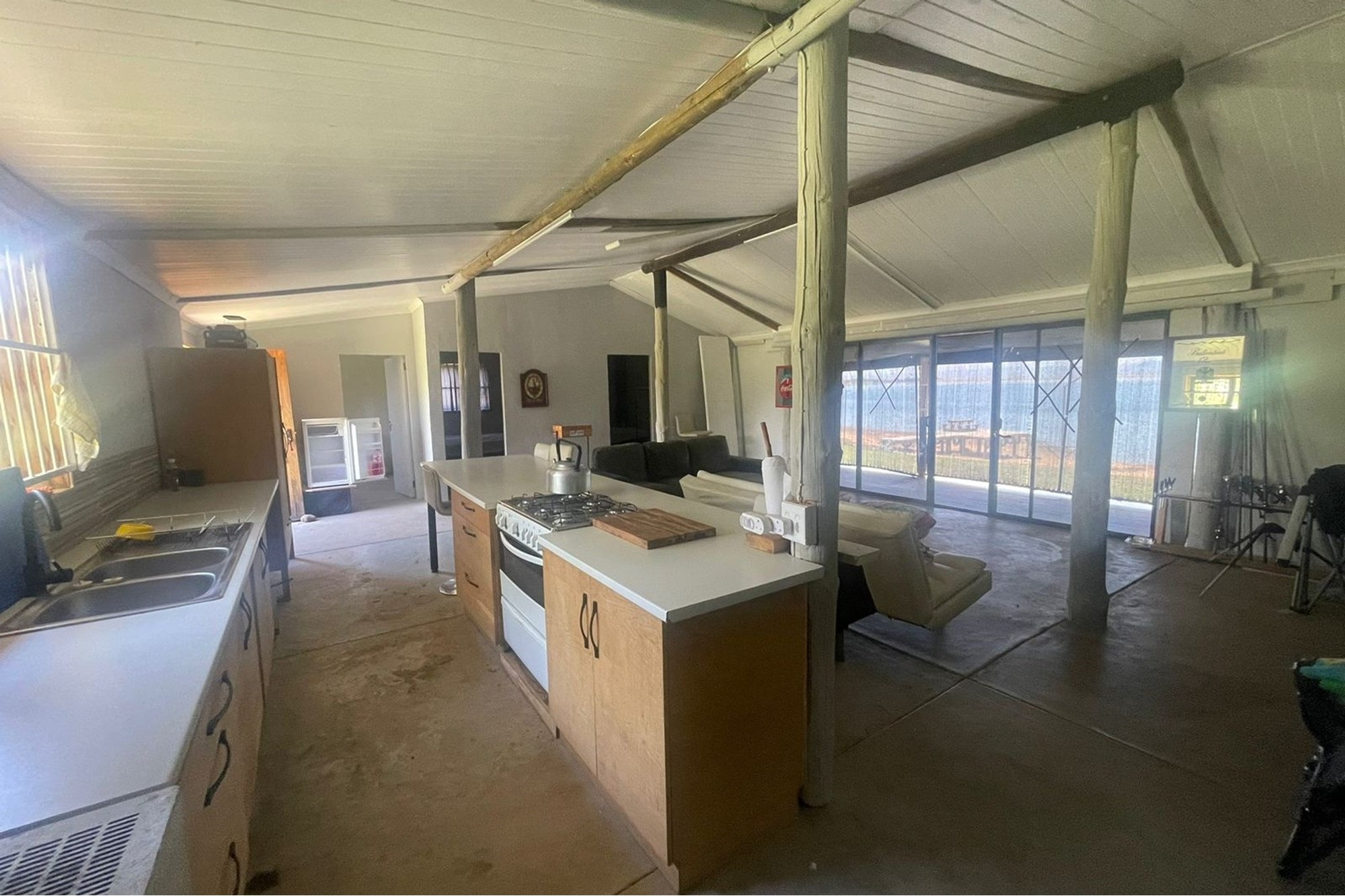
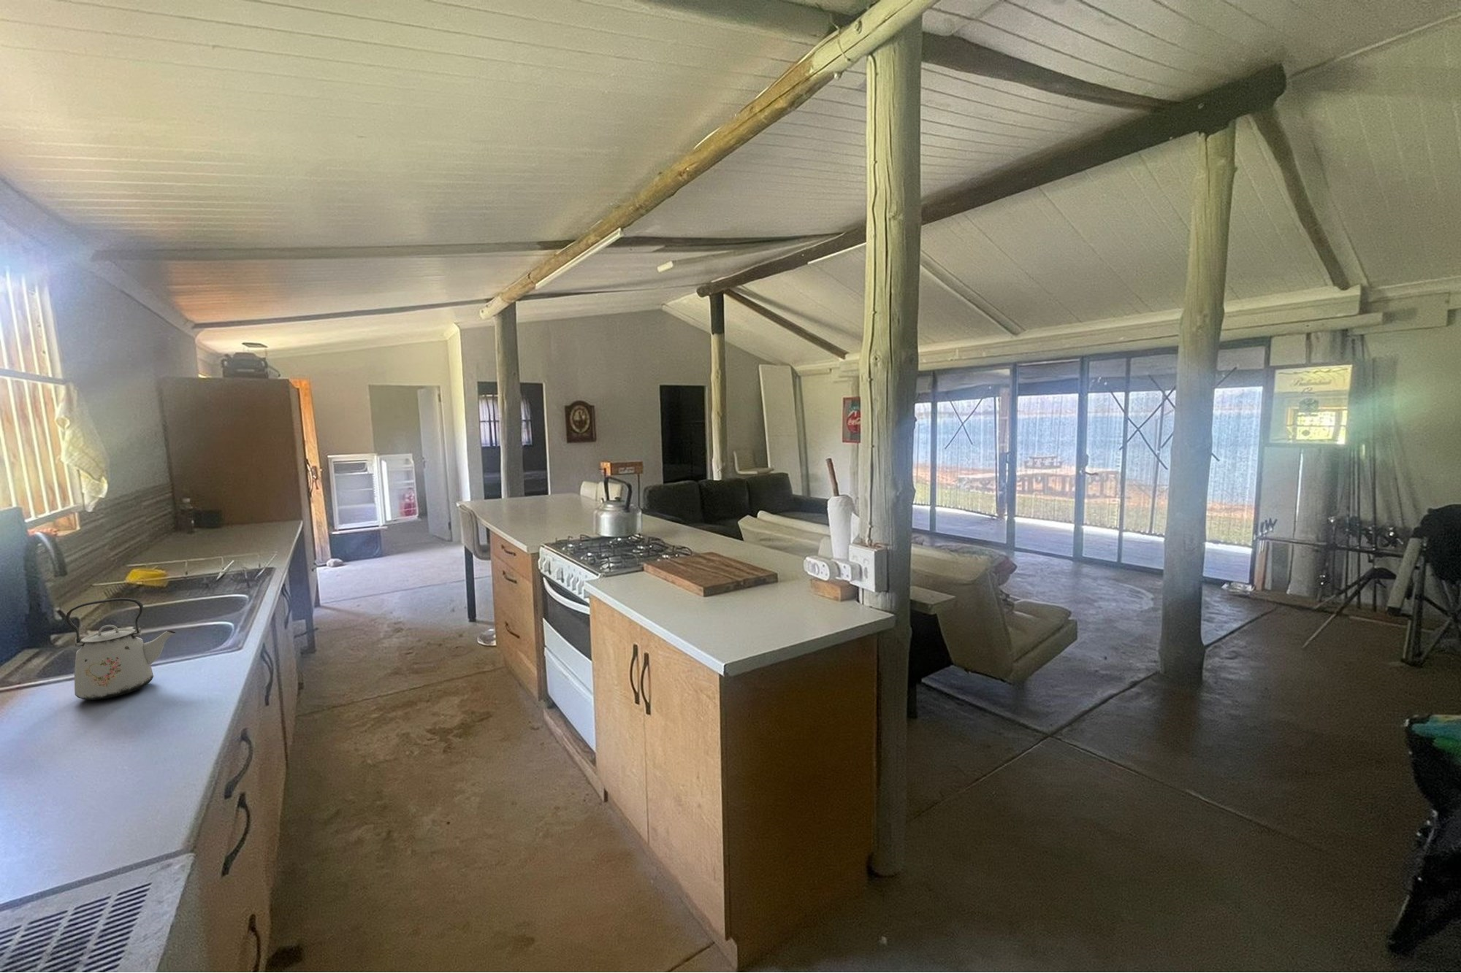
+ kettle (125, 643)
